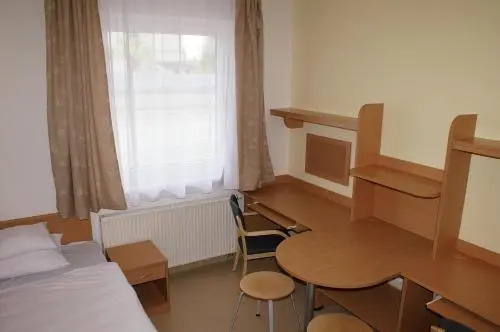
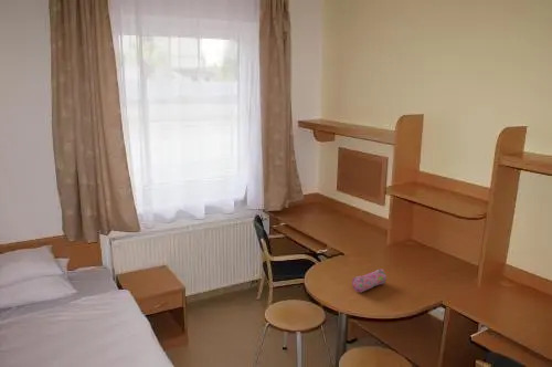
+ pencil case (369, 280)
